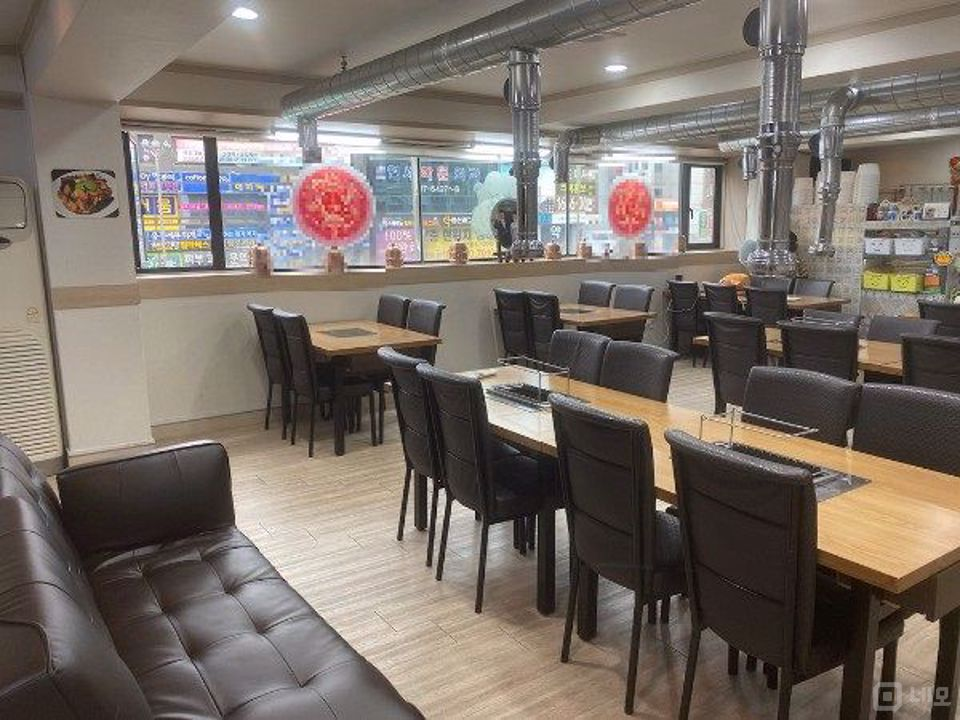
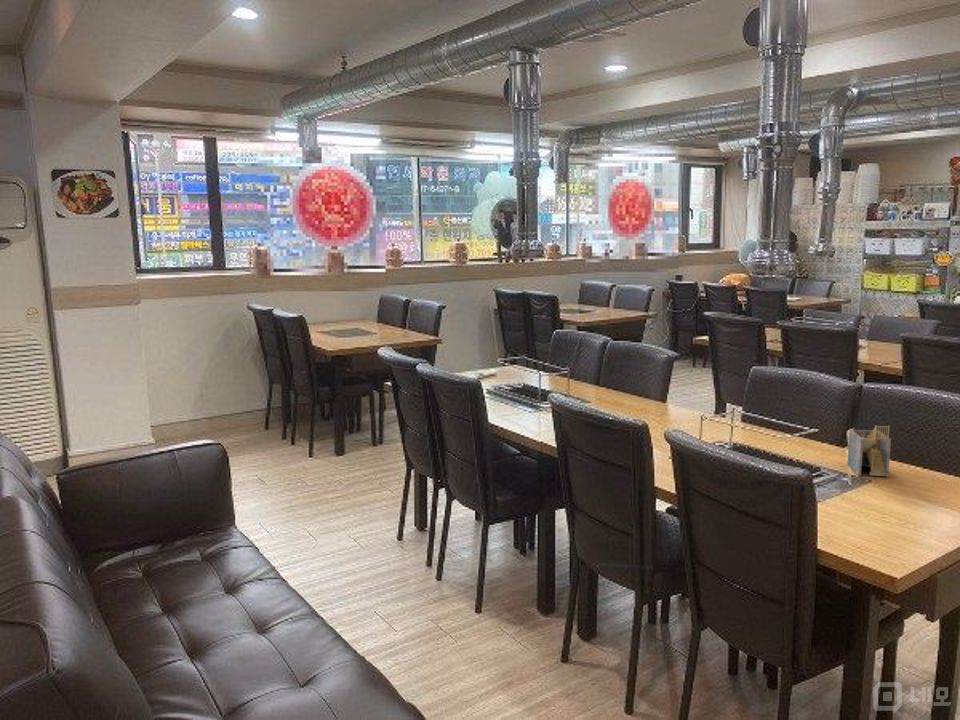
+ napkin holder (869, 446)
